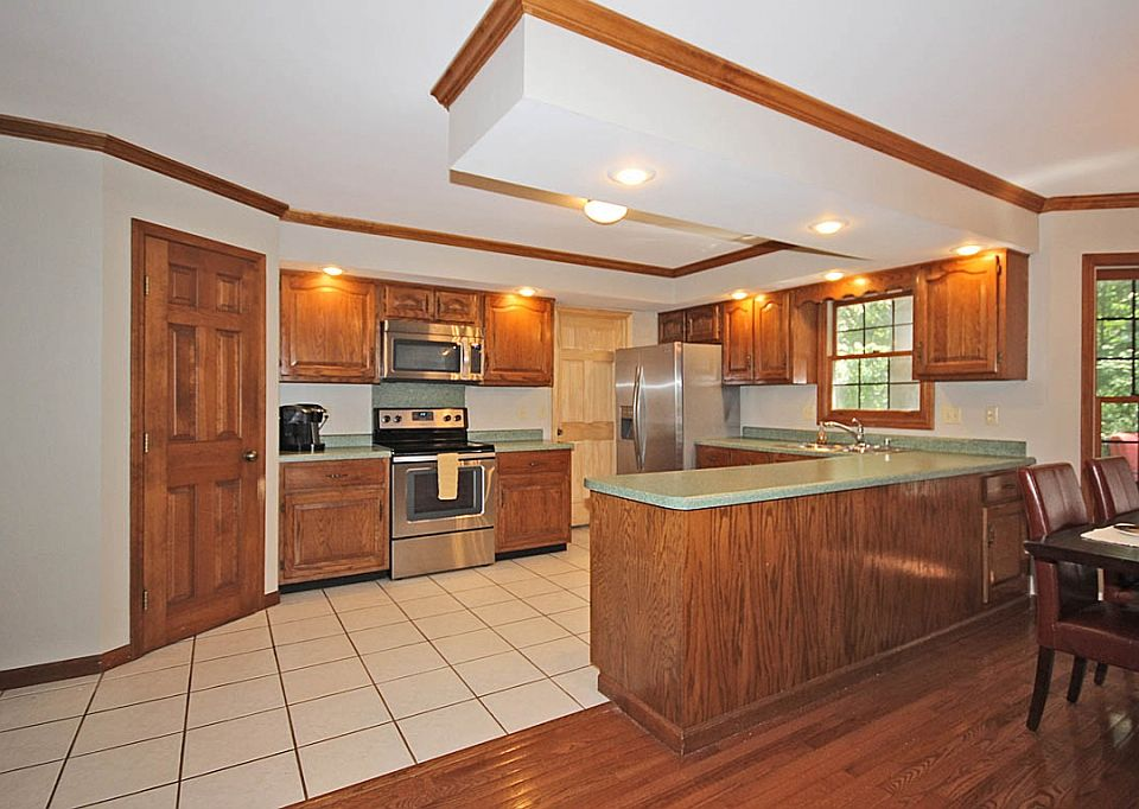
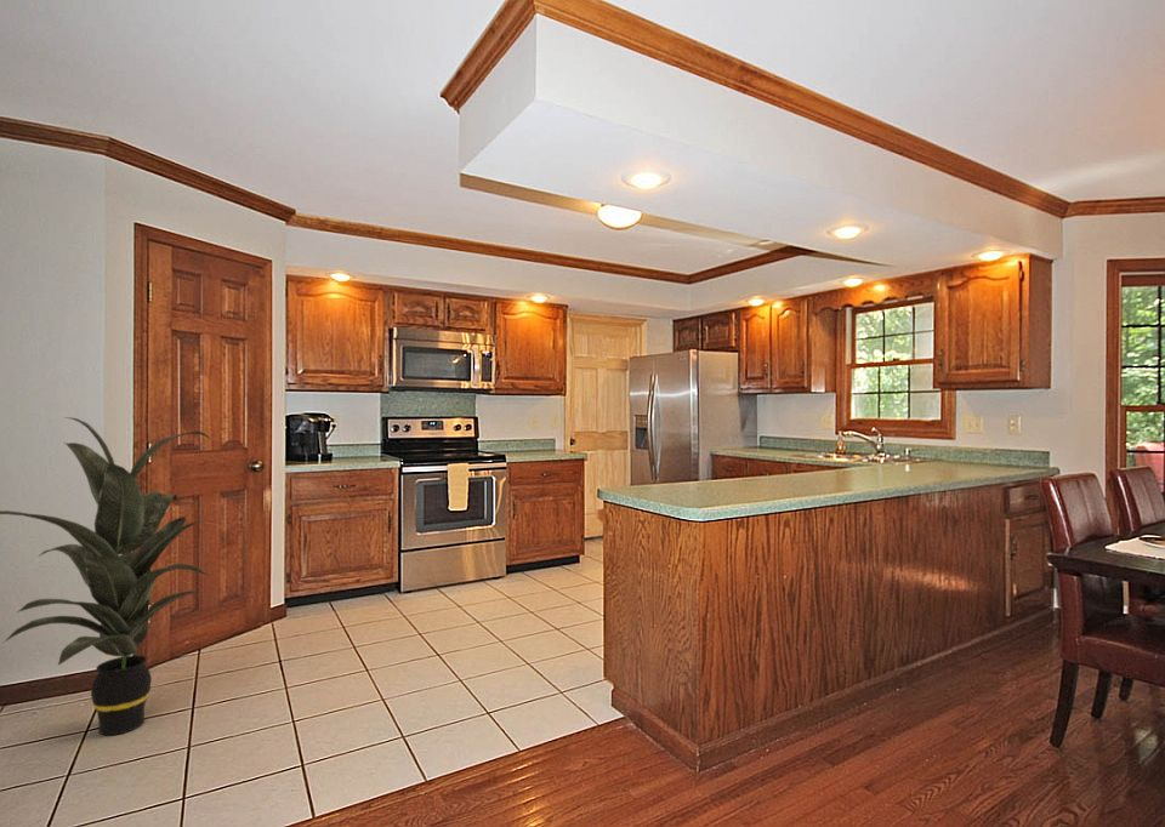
+ indoor plant (109, 571)
